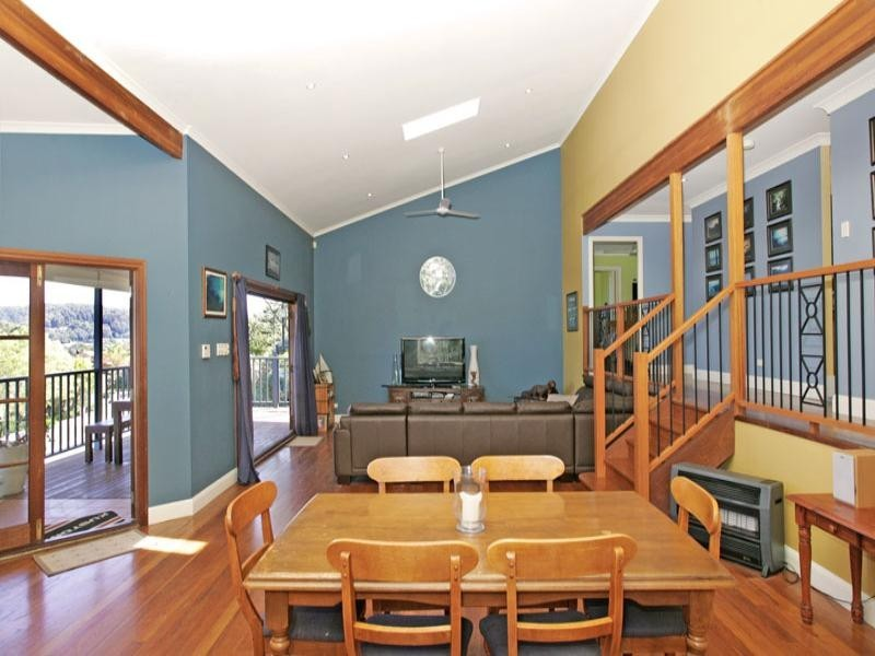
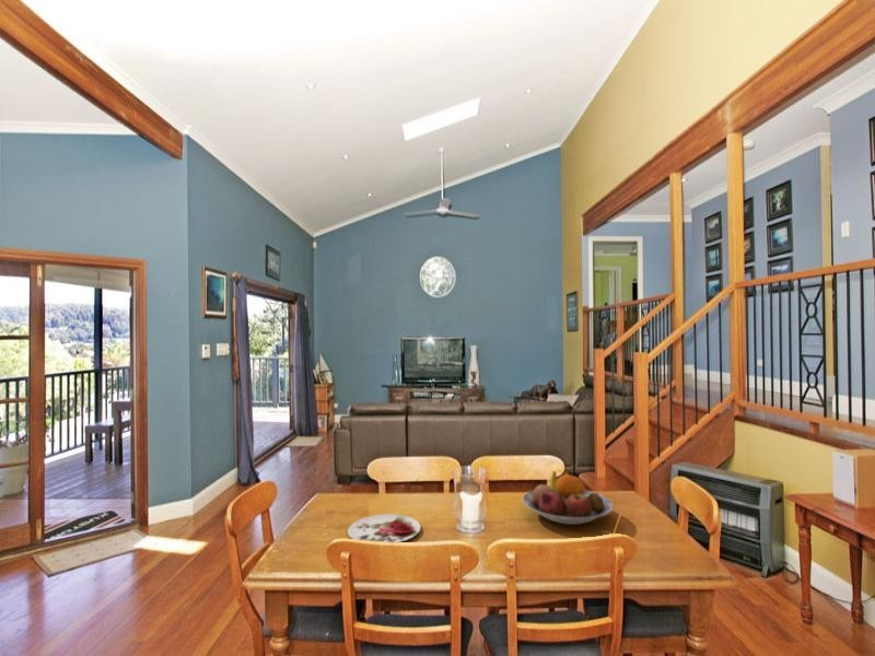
+ fruit bowl (567, 497)
+ plate (384, 527)
